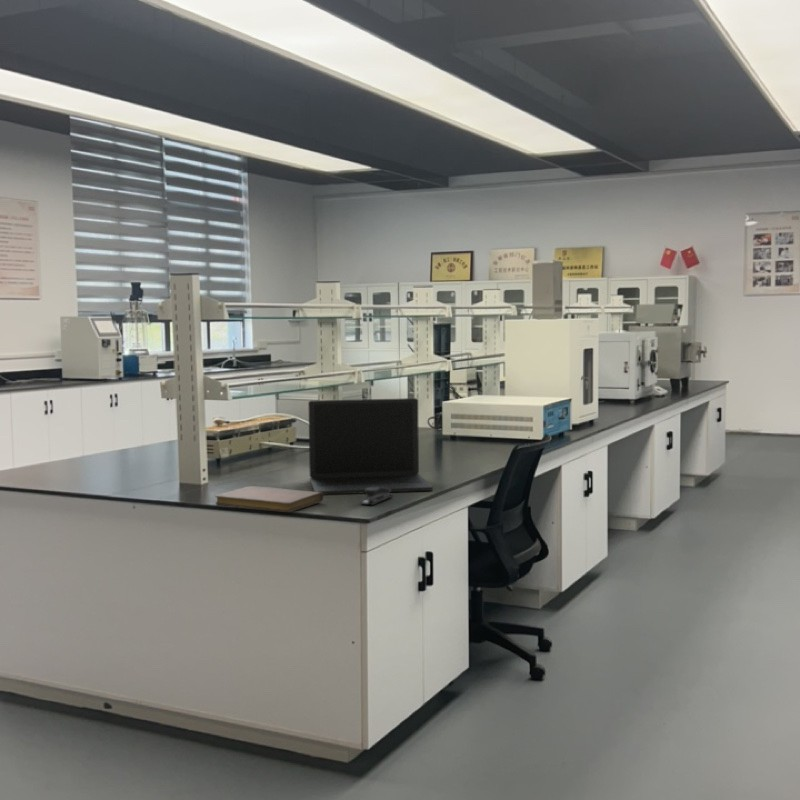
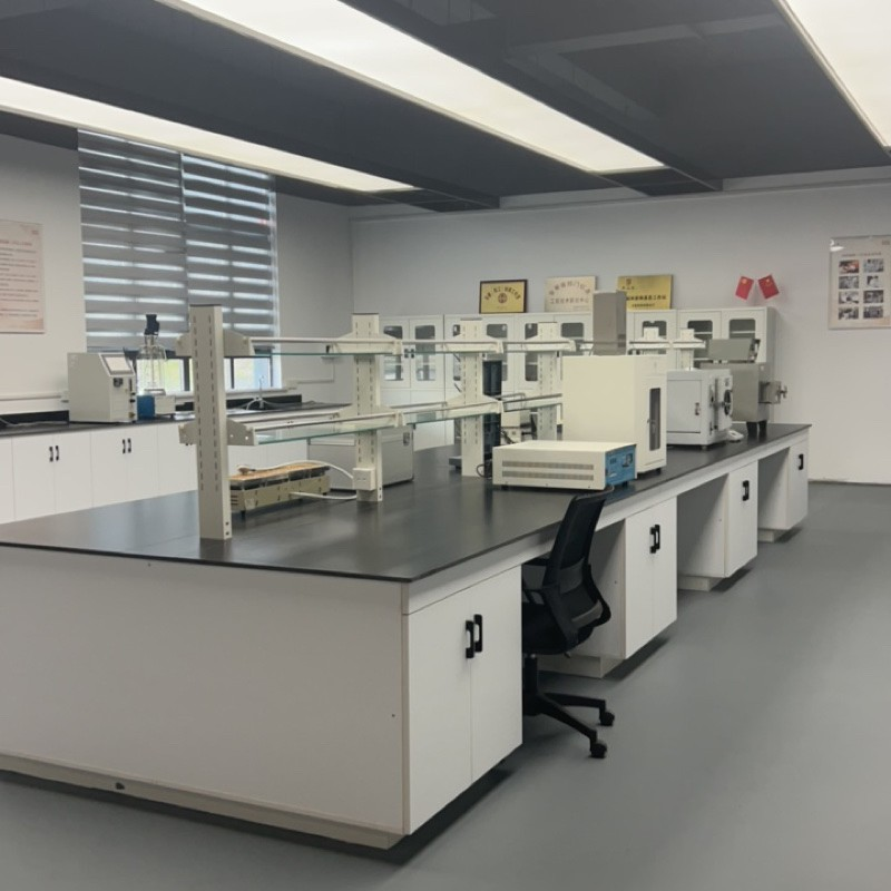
- stapler (377, 493)
- notebook (269, 498)
- laptop (369, 444)
